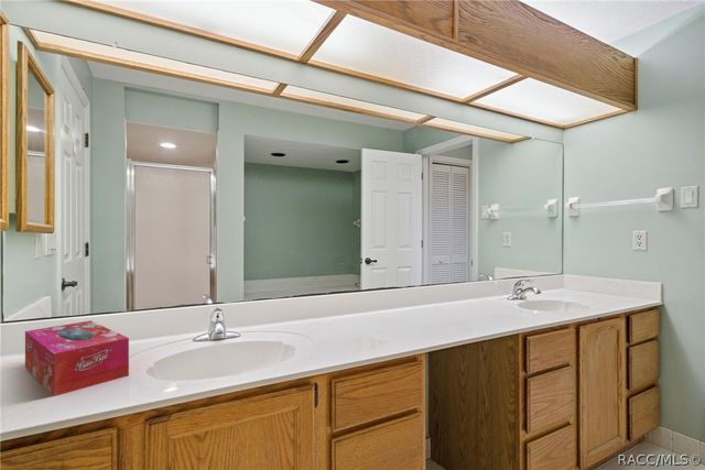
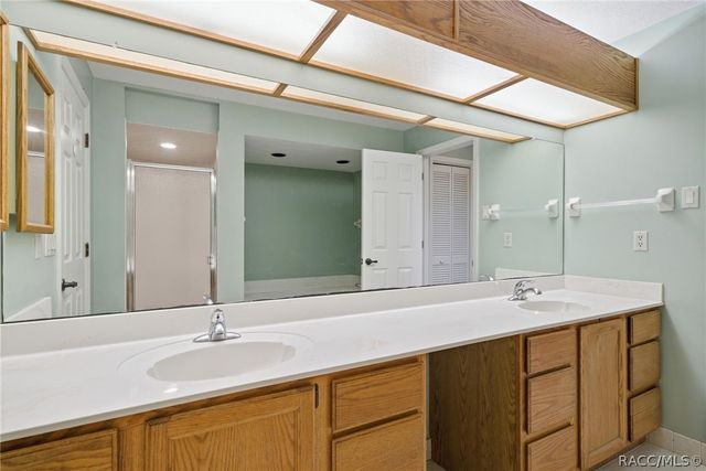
- tissue box (75, 352)
